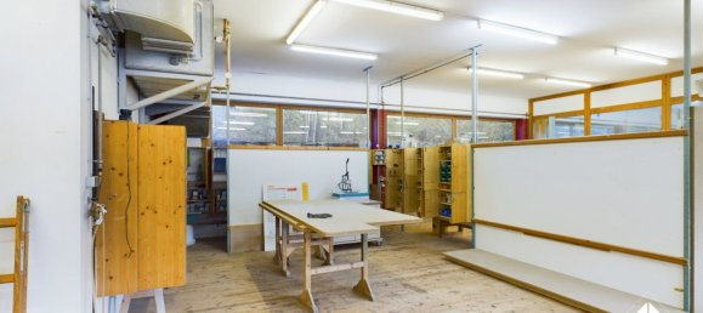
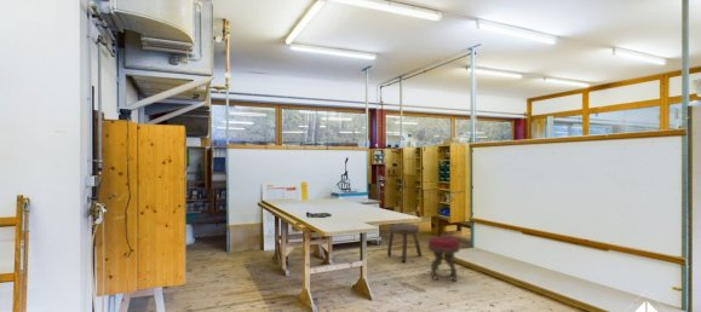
+ stool (406, 242)
+ stool (442, 258)
